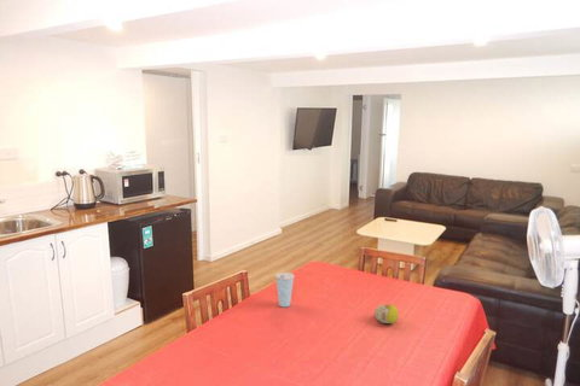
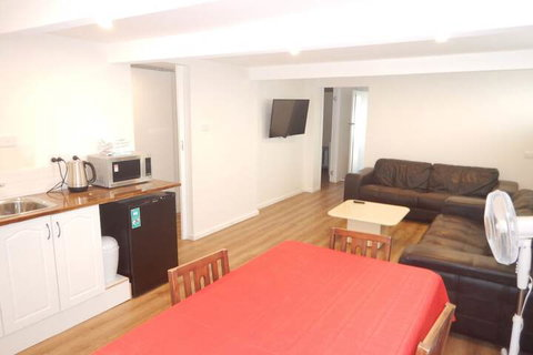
- fruit (385, 312)
- cup (284, 288)
